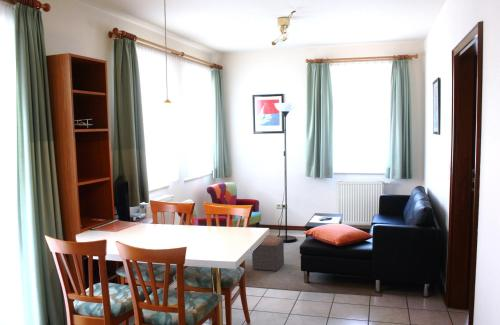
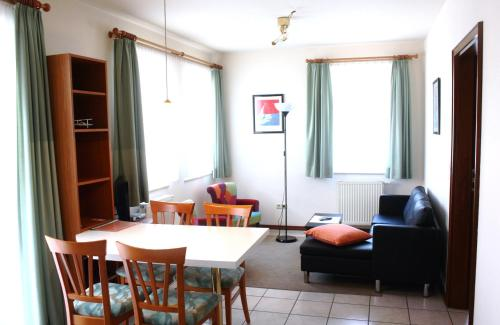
- footstool (268, 252)
